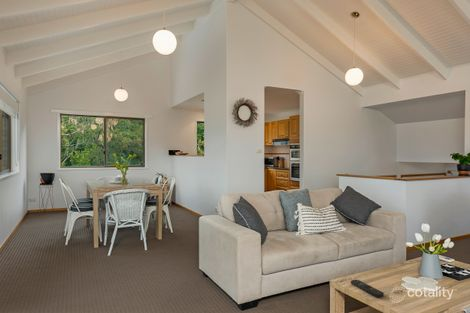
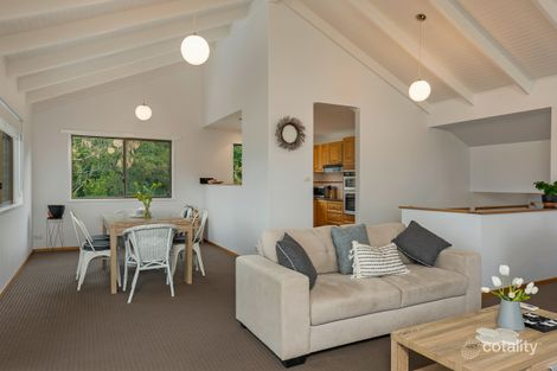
- remote control (366, 287)
